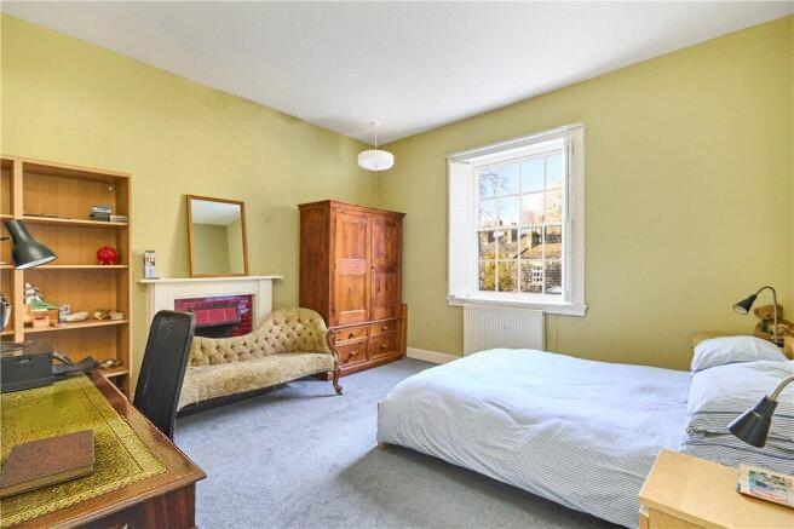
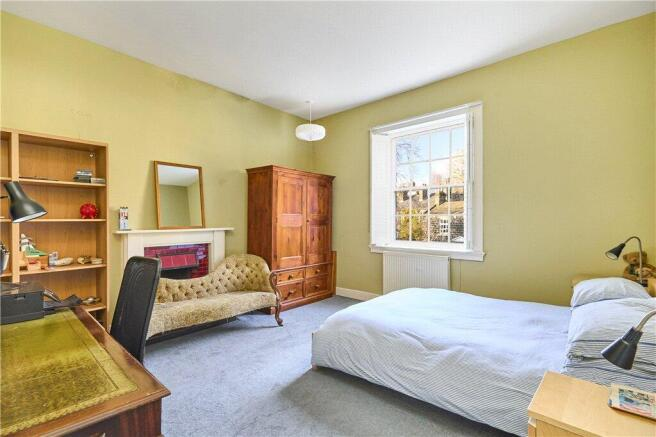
- notebook (51, 458)
